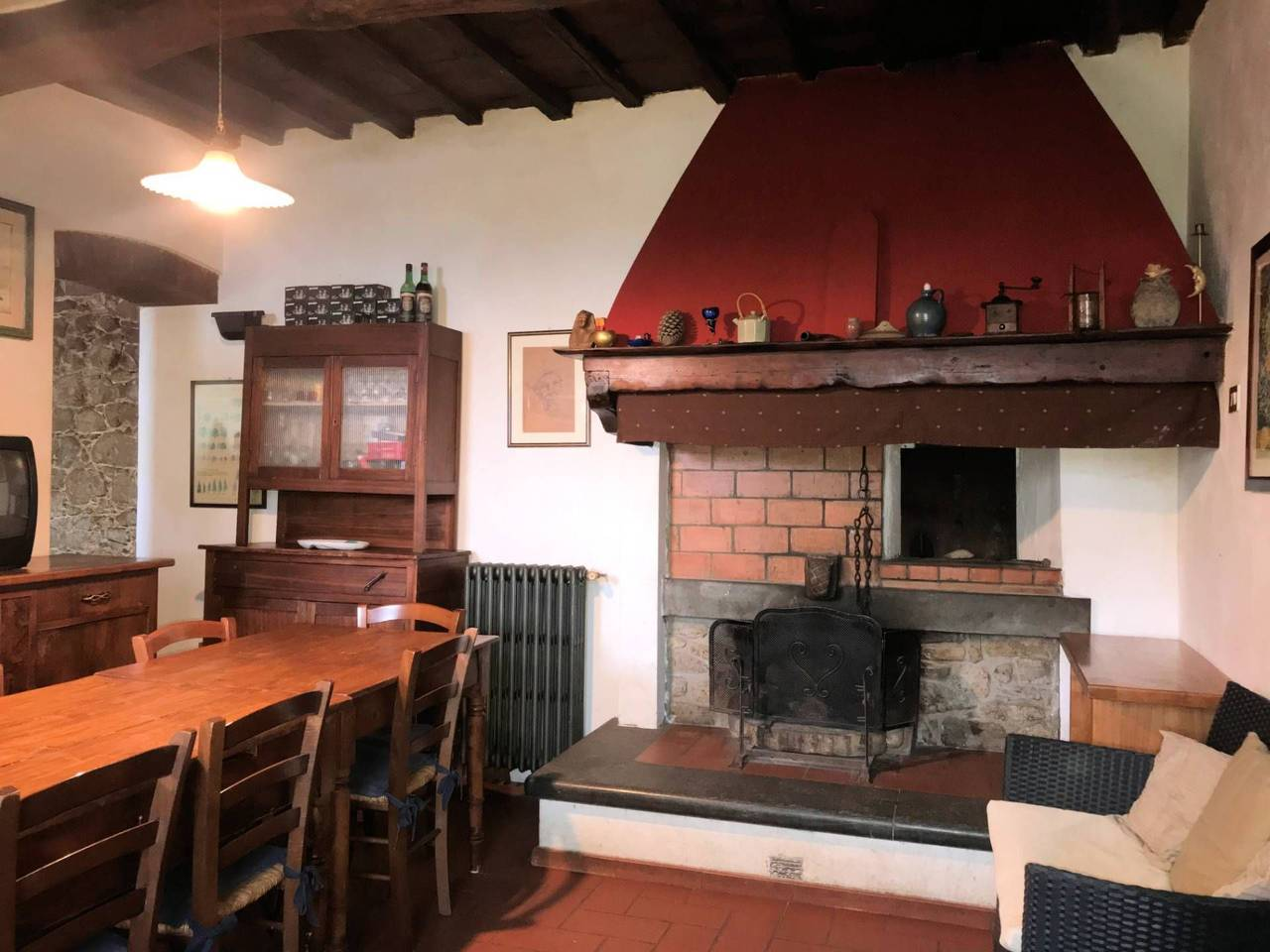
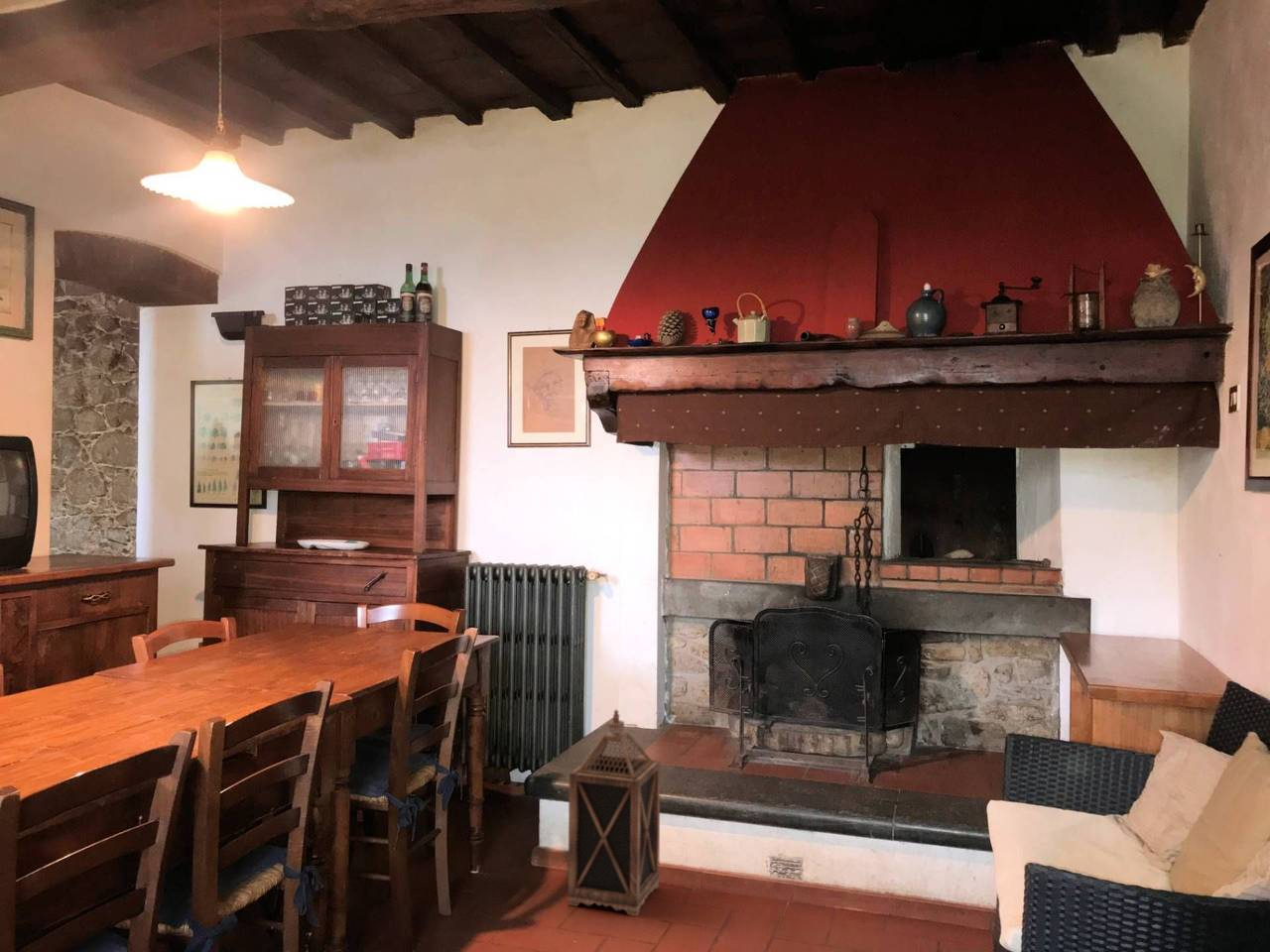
+ lantern (615, 802)
